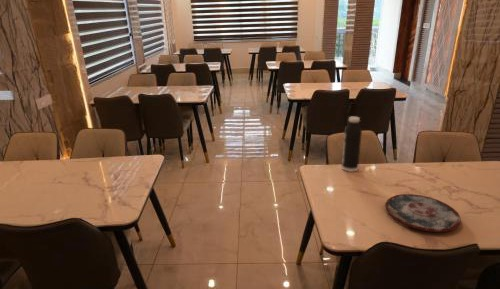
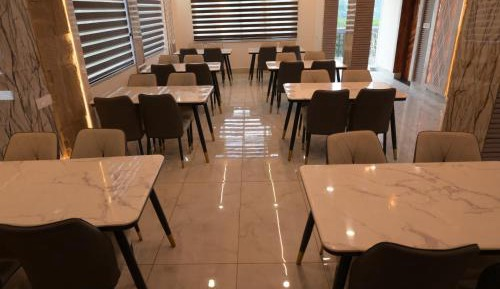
- water bottle (351, 143)
- plate (421, 211)
